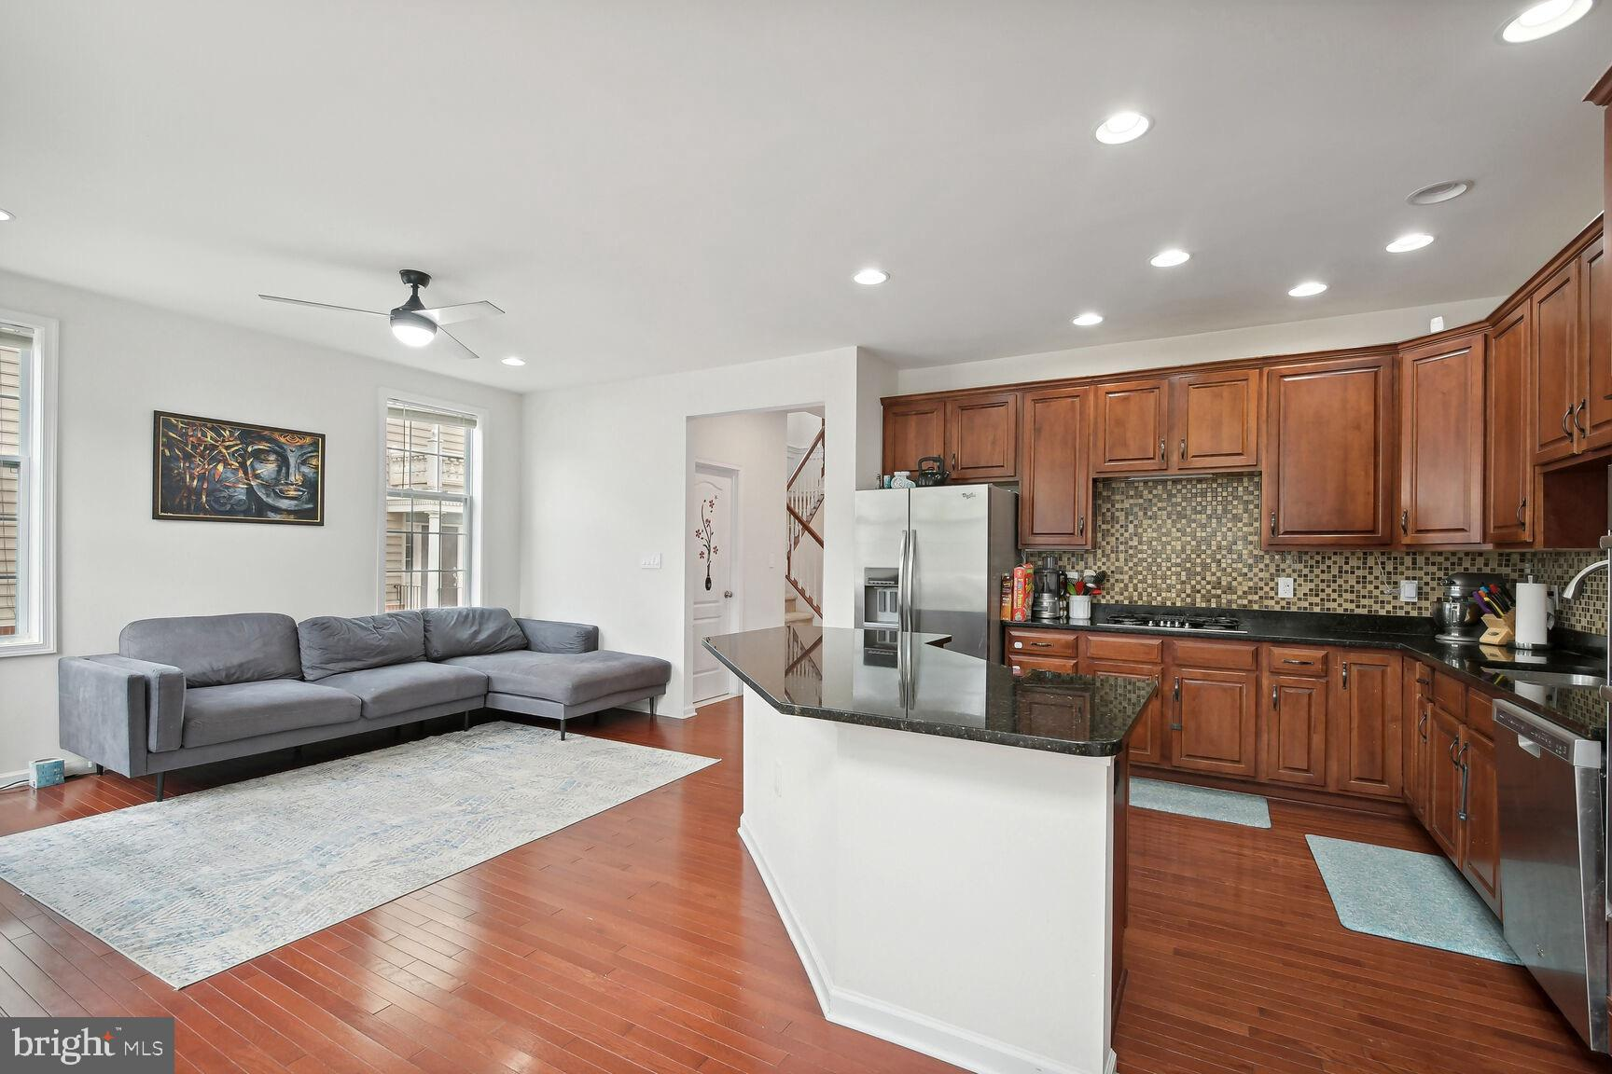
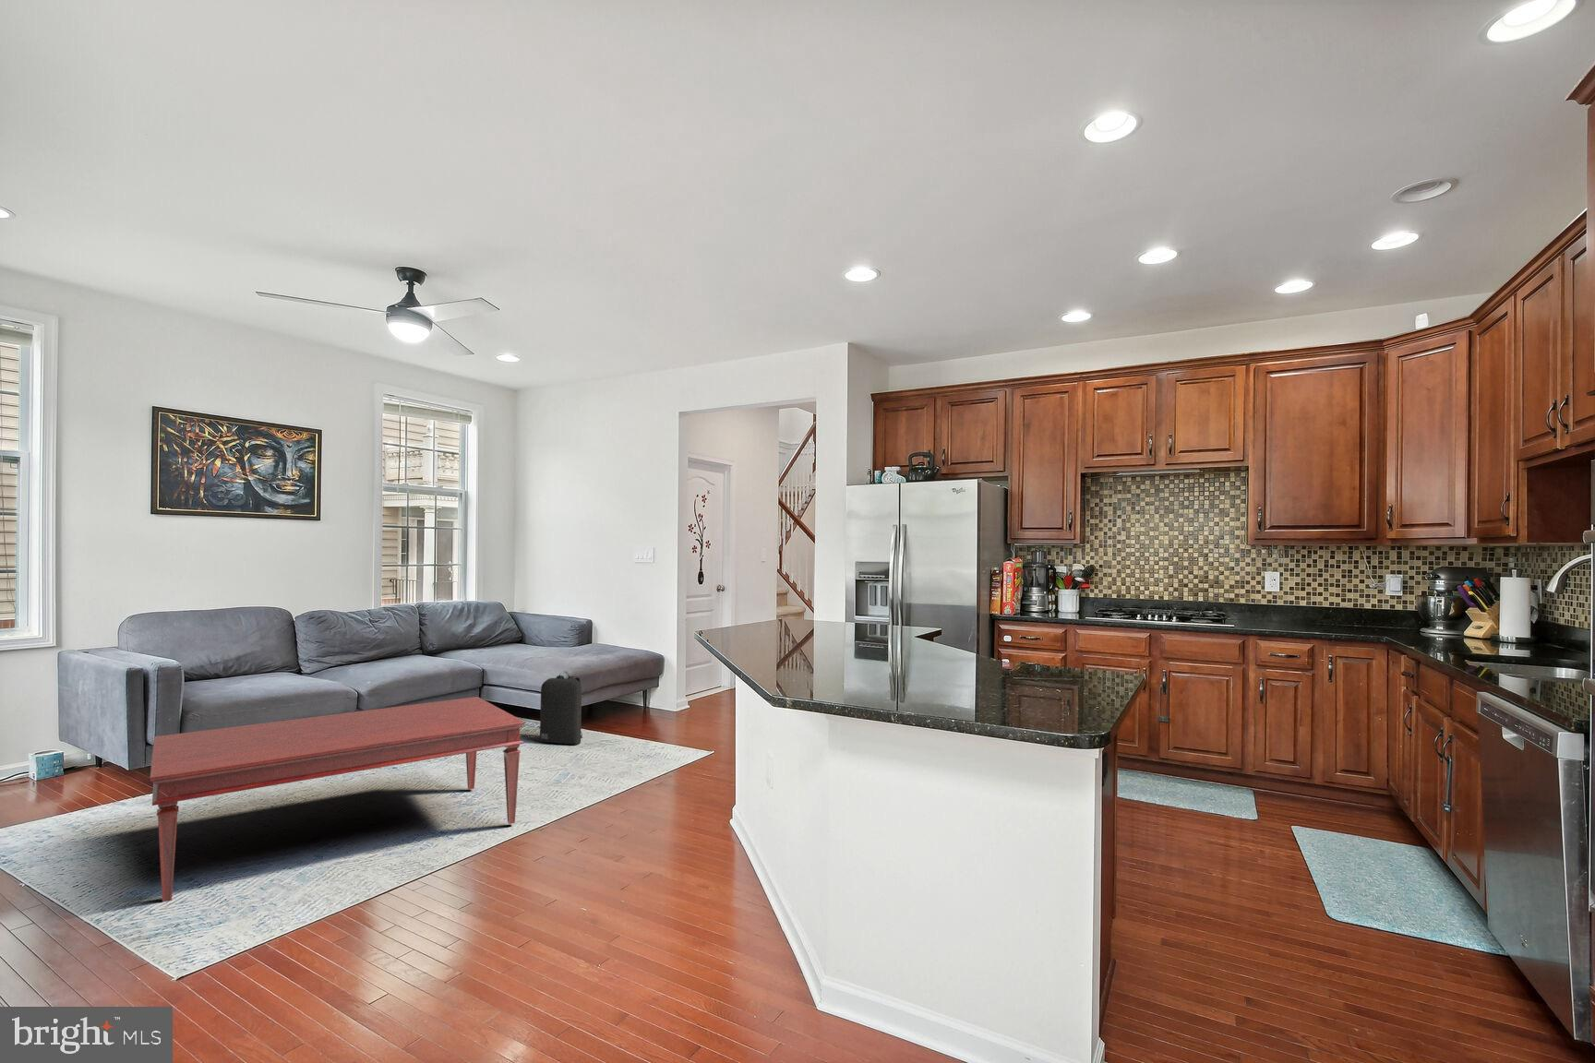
+ backpack (564, 706)
+ coffee table (347, 772)
